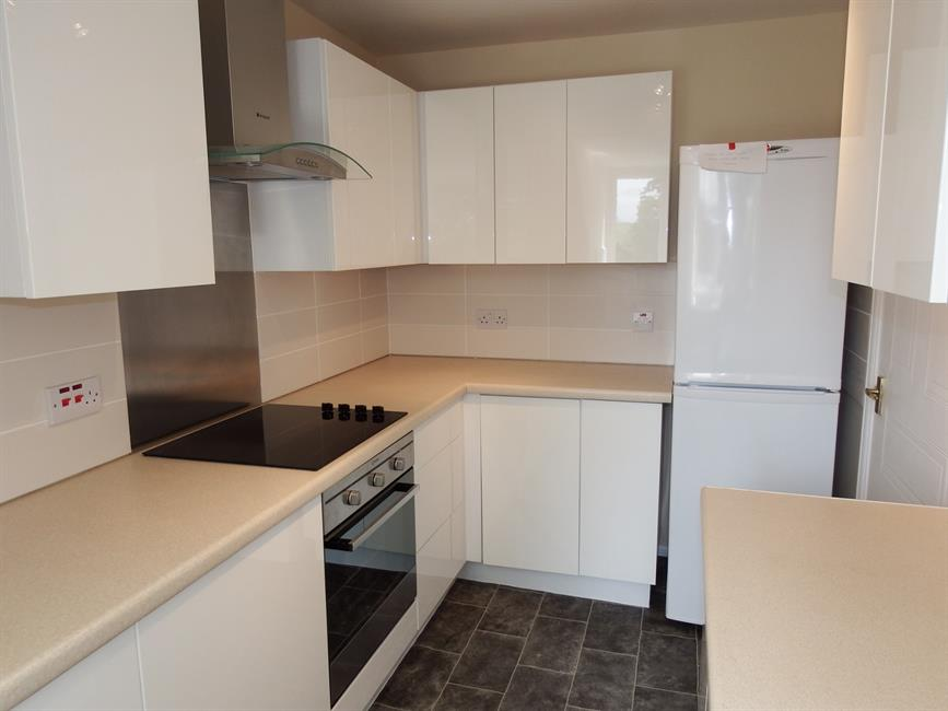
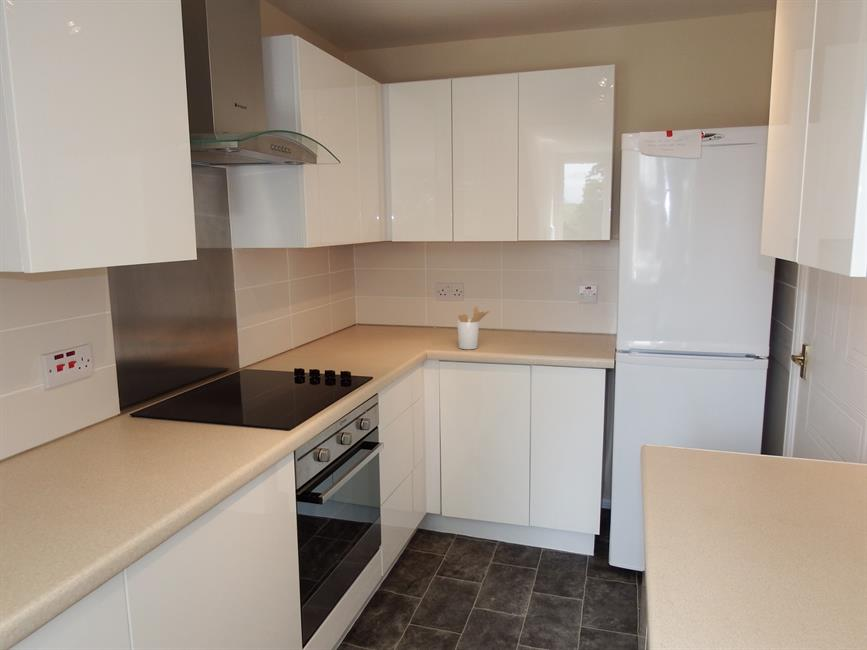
+ utensil holder (472, 328)
